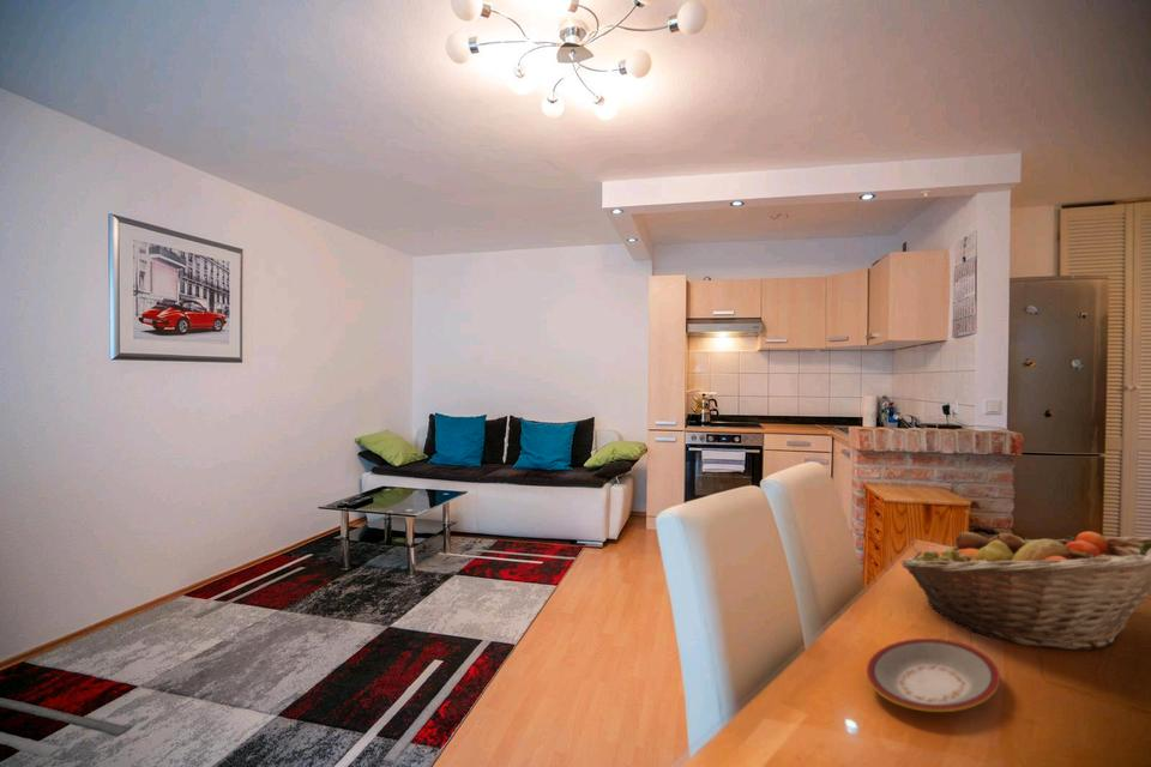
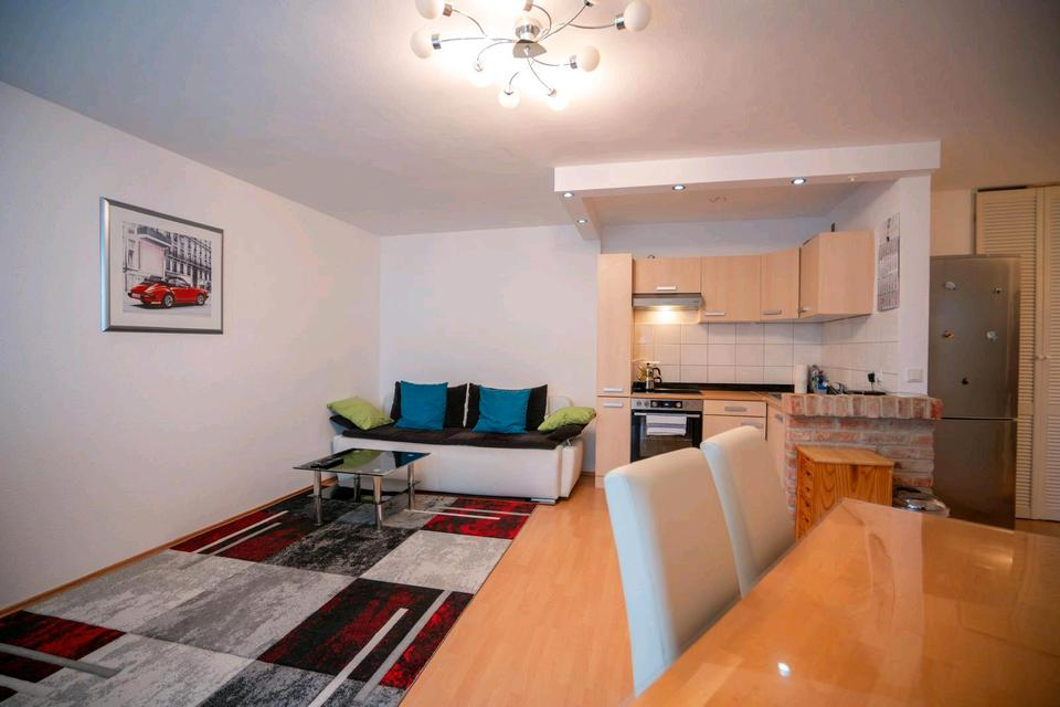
- plate (932, 676)
- fruit basket (1029, 572)
